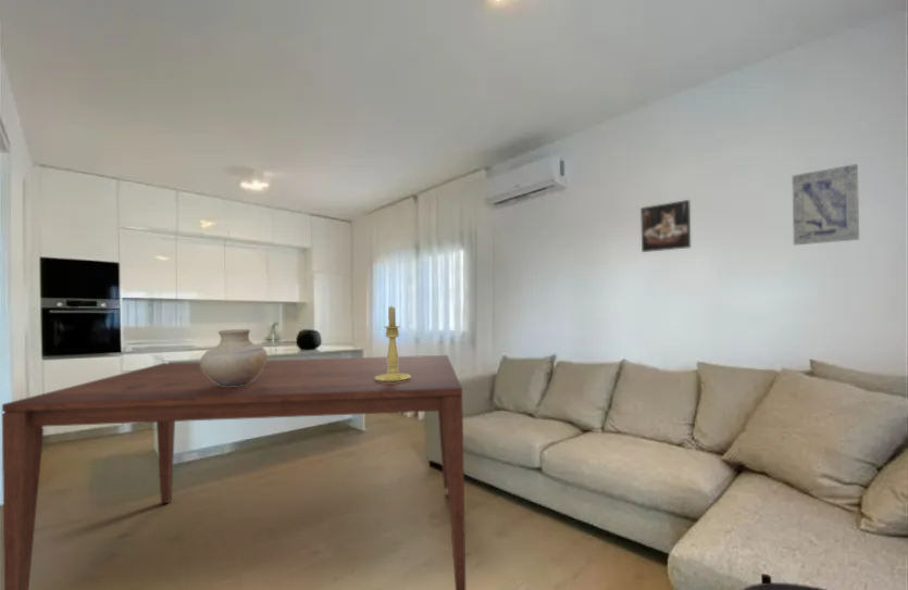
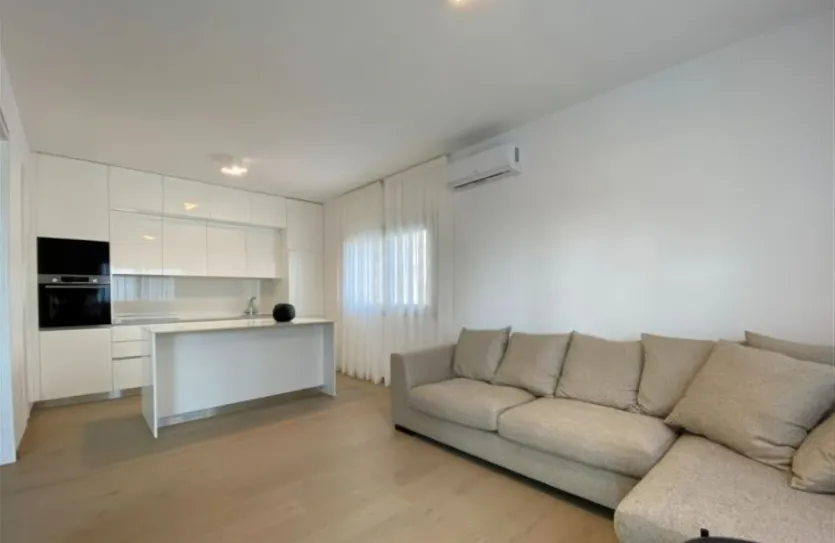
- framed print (664, 226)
- dining table (284, 416)
- wall art (824, 205)
- candle holder (391, 341)
- vase (235, 356)
